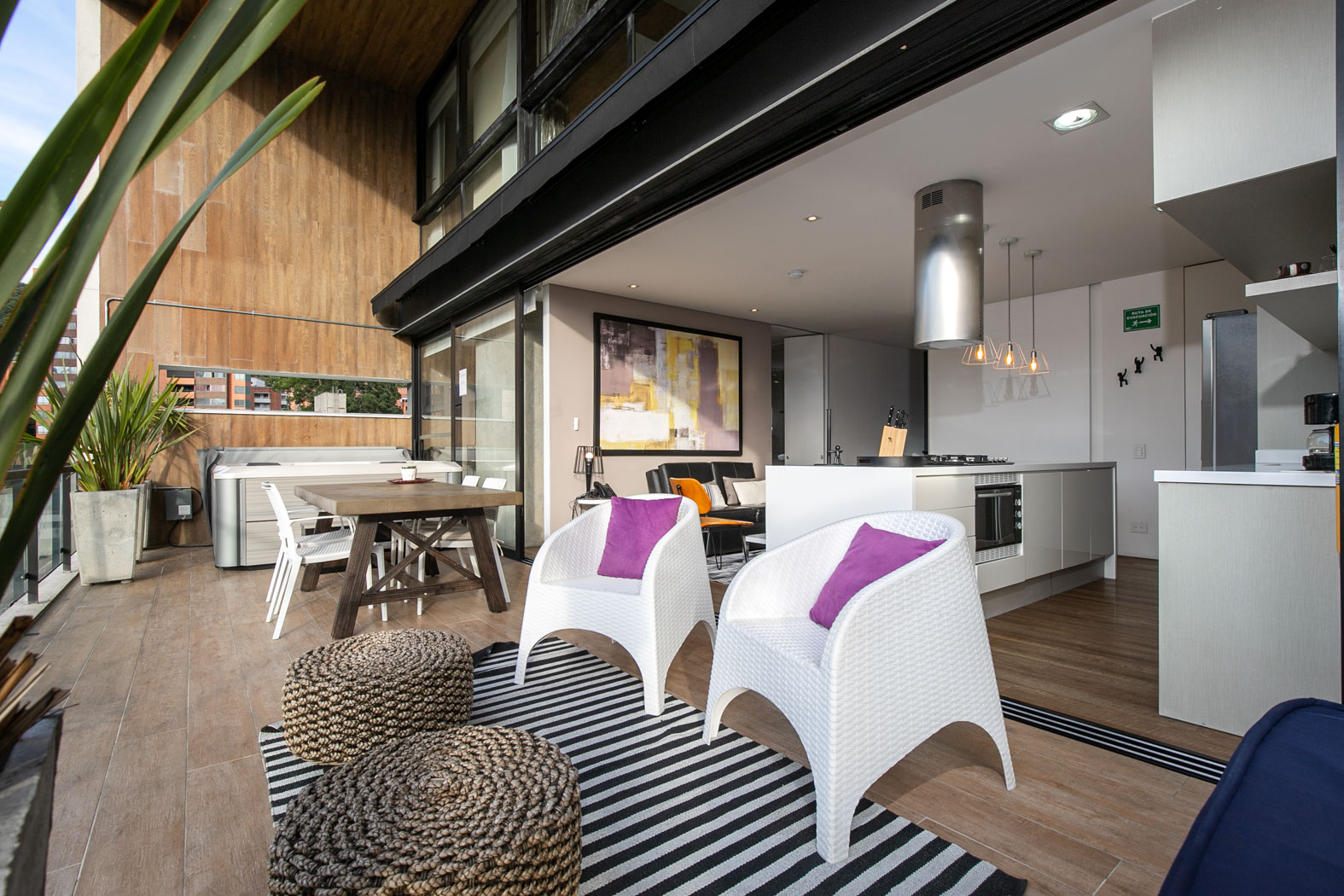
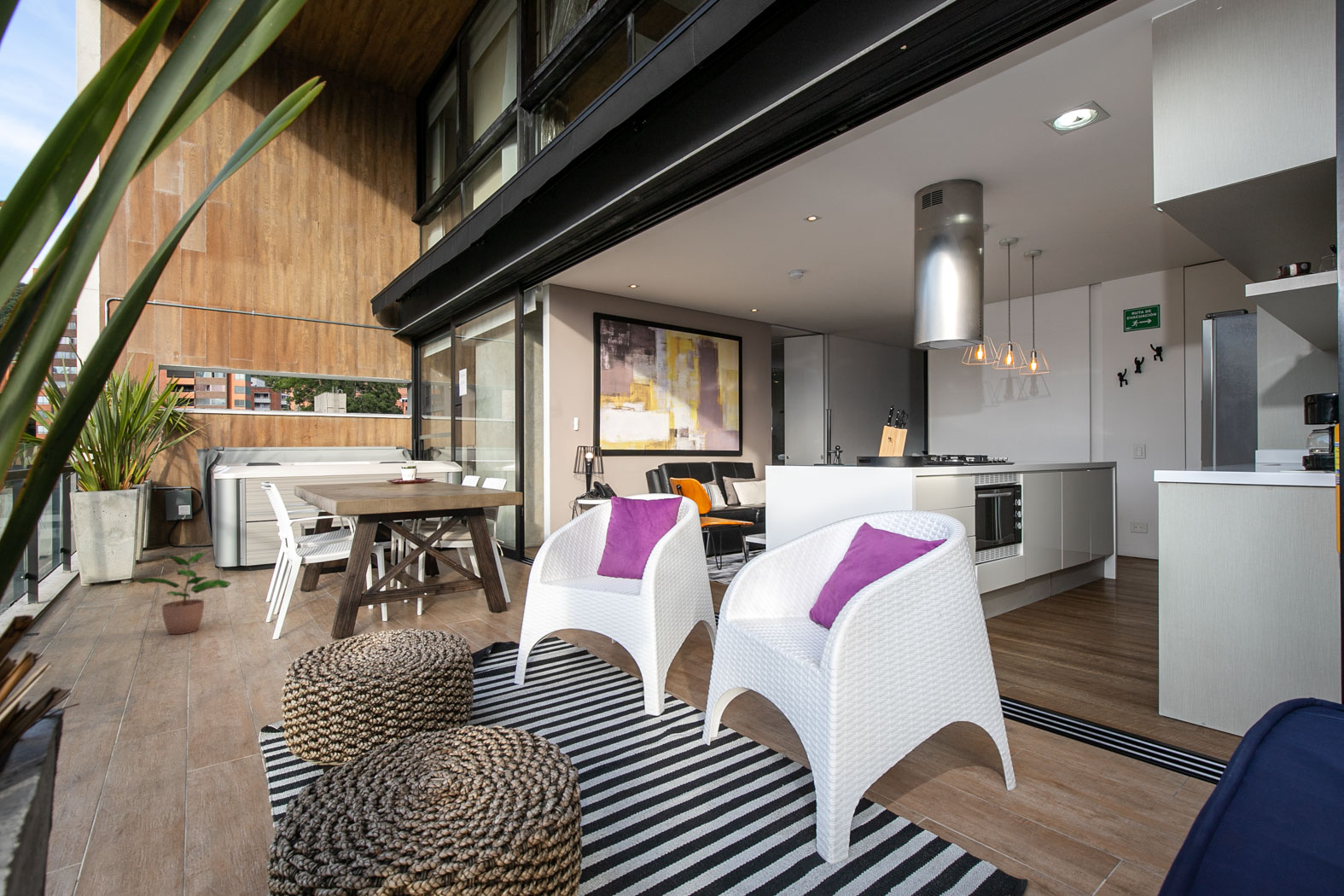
+ potted plant (184, 591)
